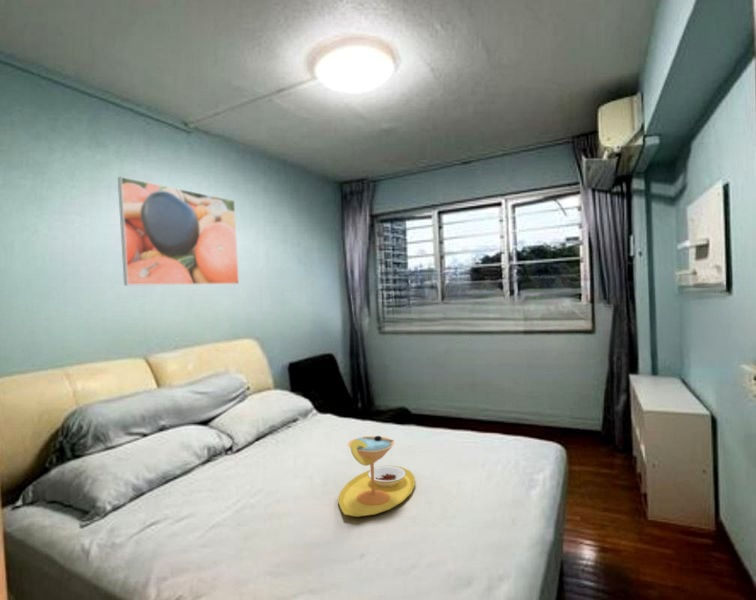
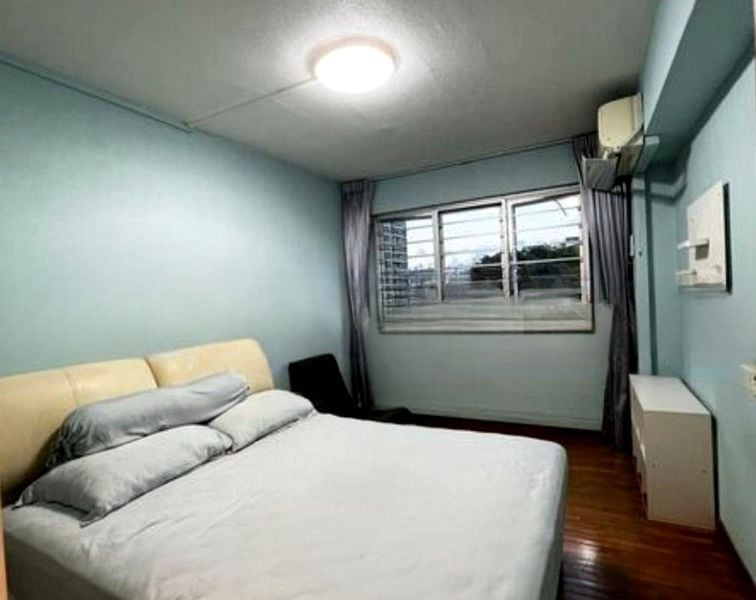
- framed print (186, 237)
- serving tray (375, 461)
